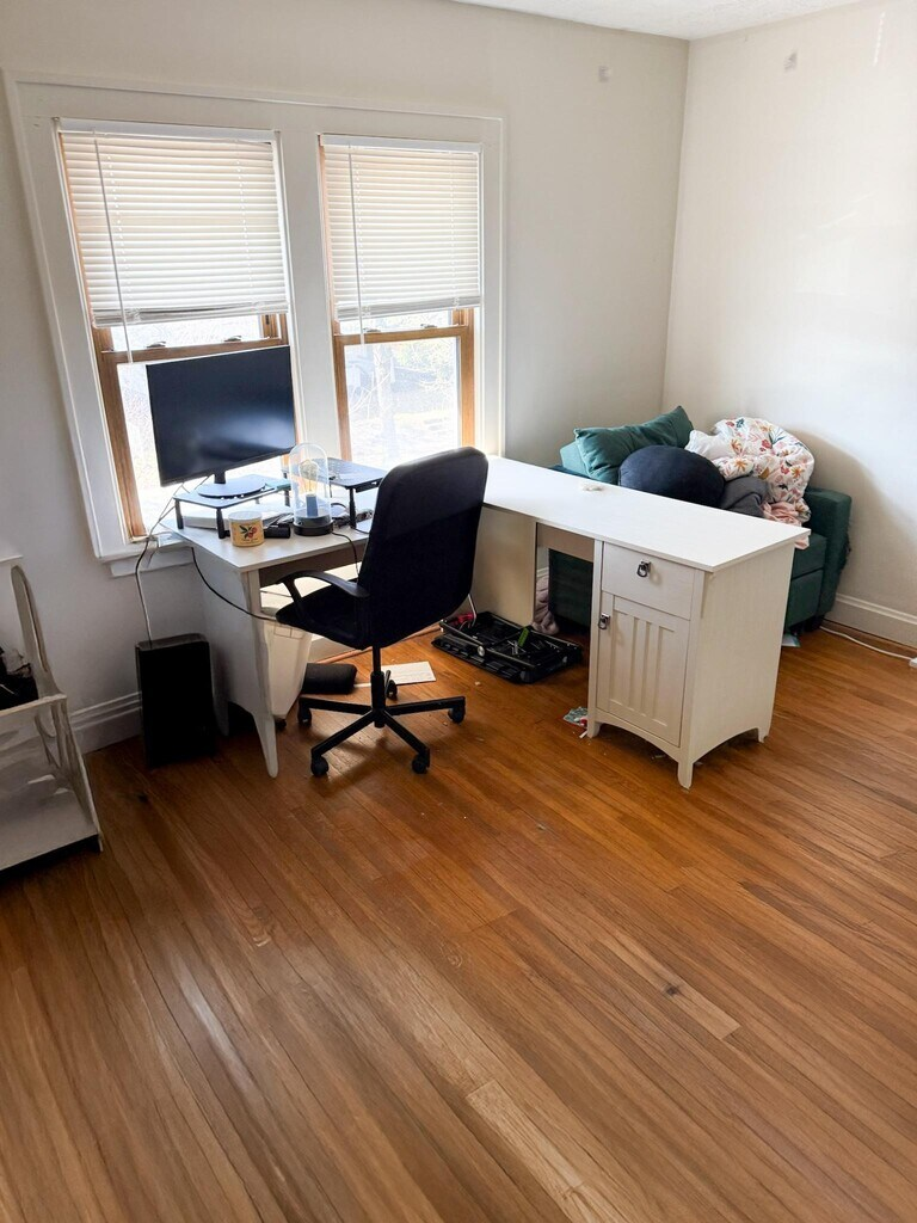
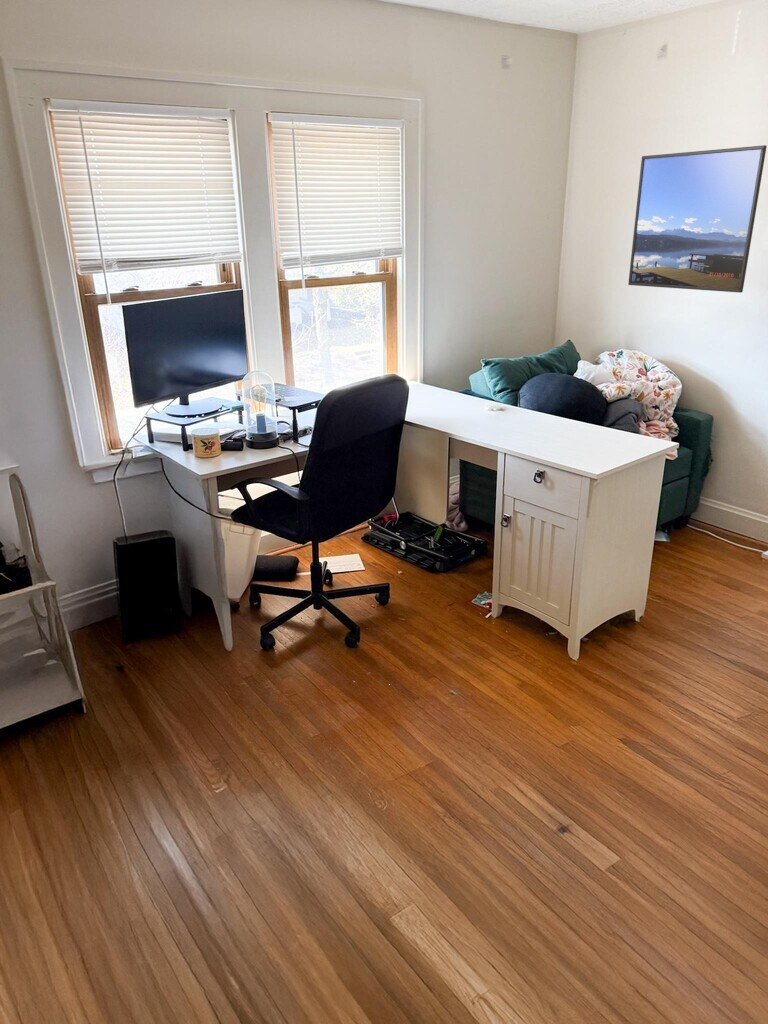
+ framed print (690, 222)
